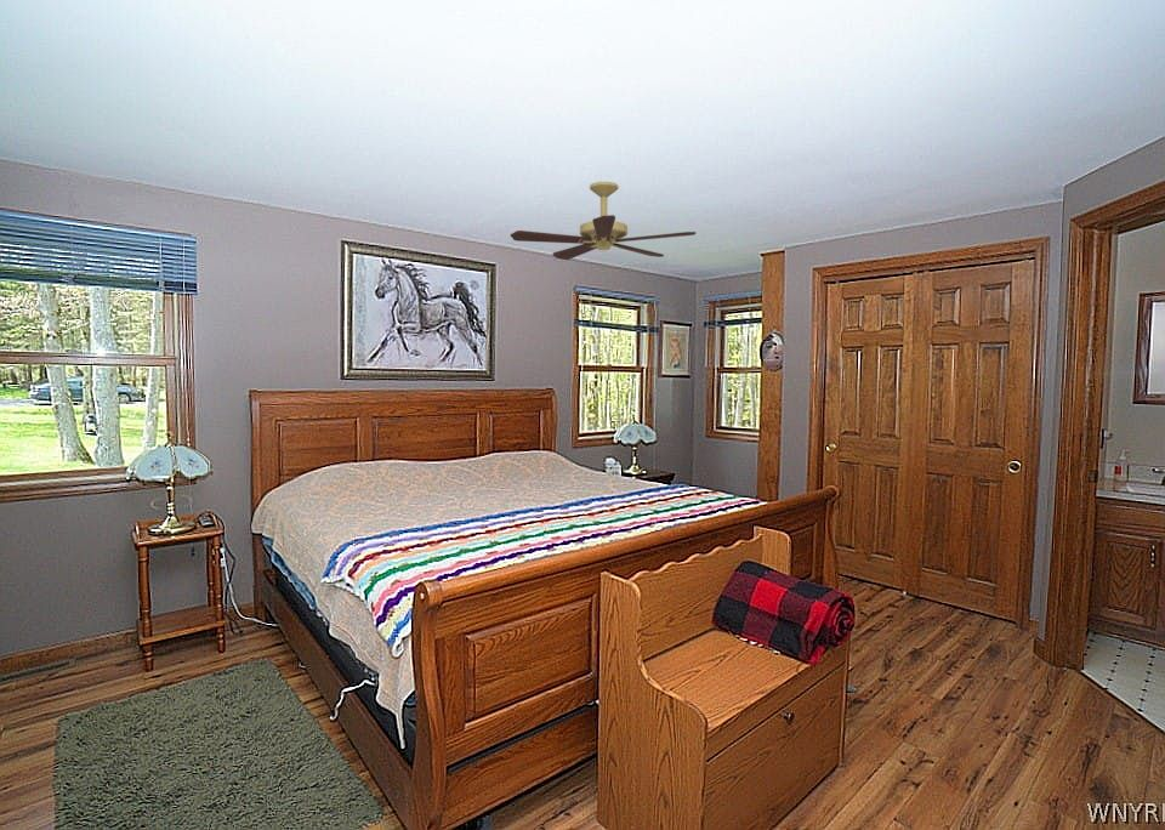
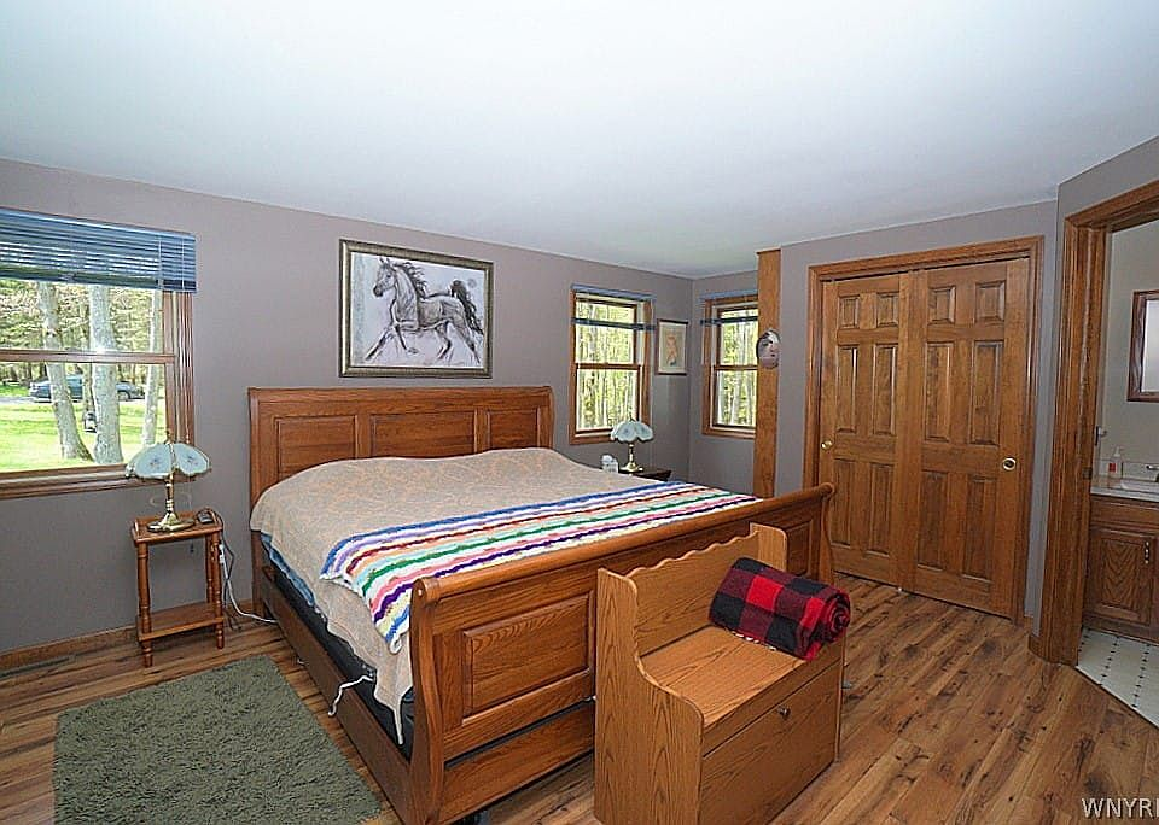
- ceiling fan (602, 215)
